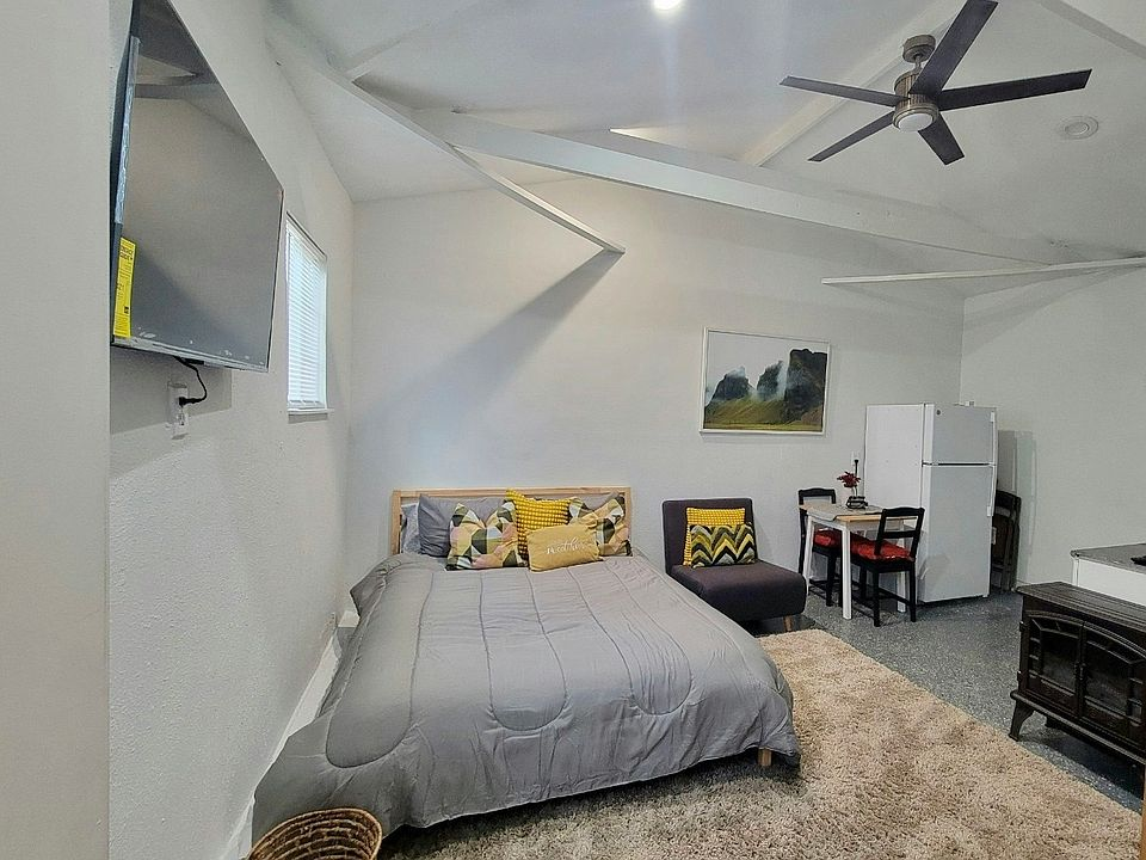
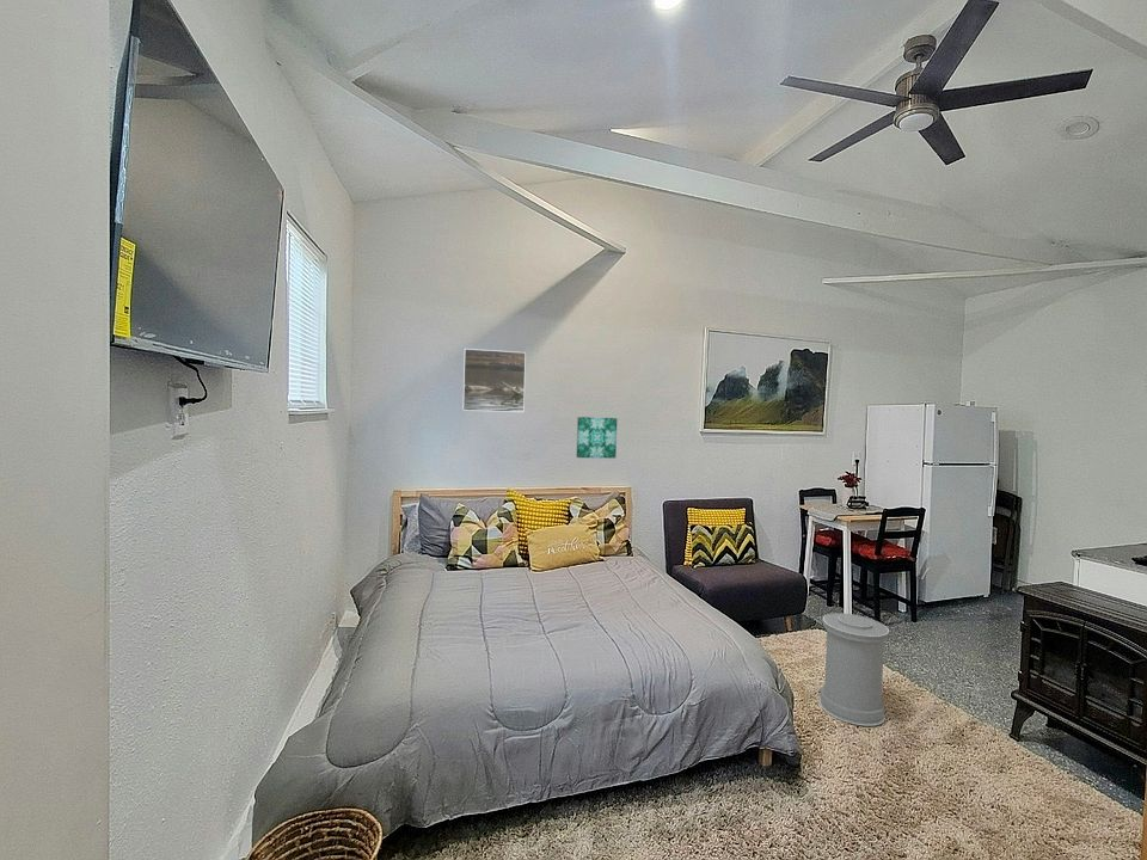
+ wall art (596, 437)
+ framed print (493, 381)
+ trash can (853, 664)
